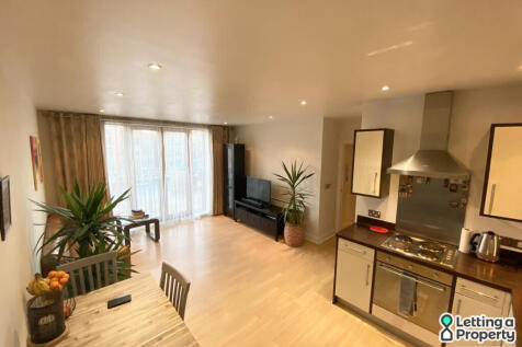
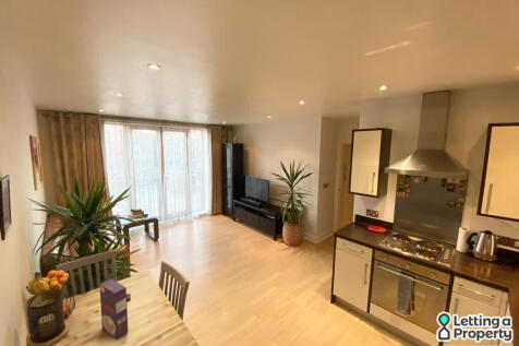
+ cereal box (113, 308)
